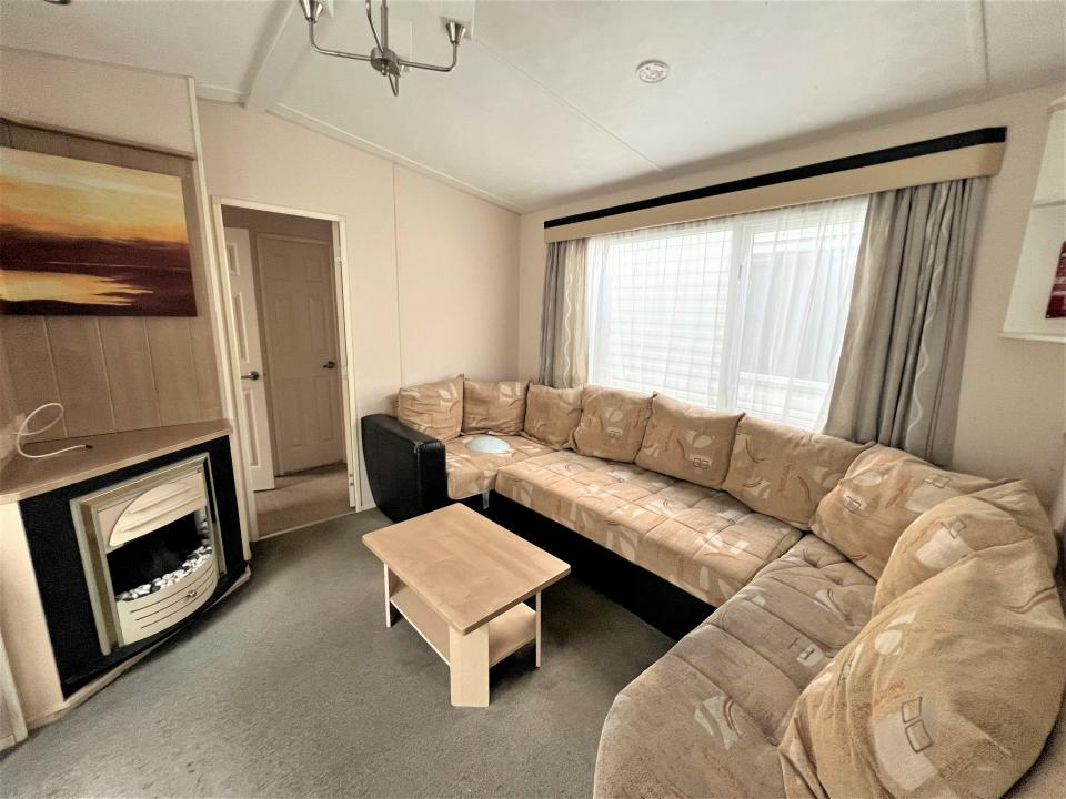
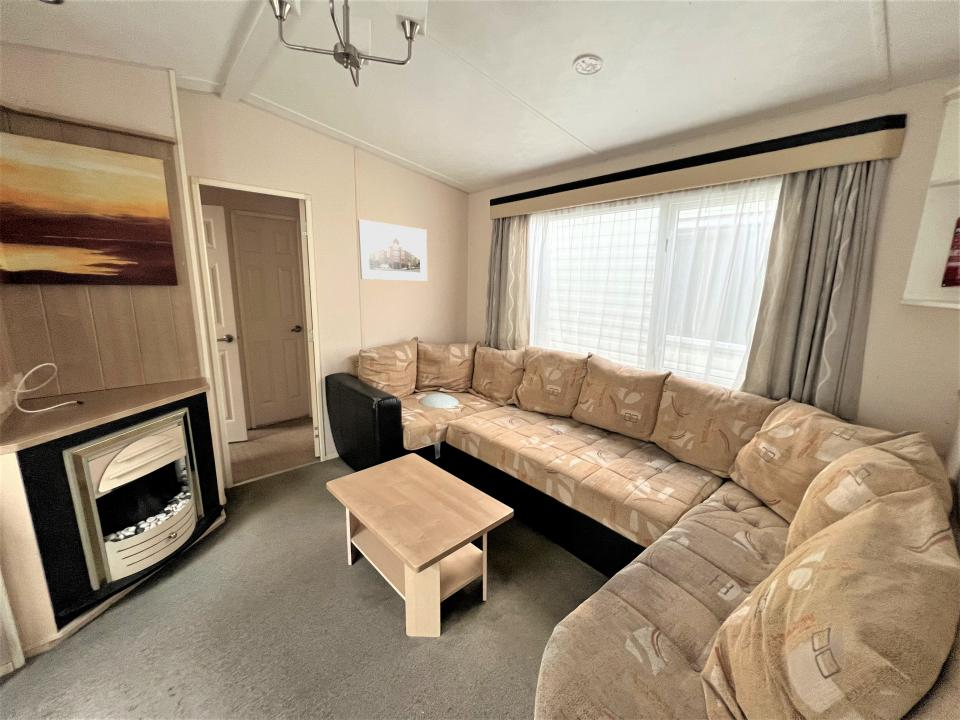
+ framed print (395, 252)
